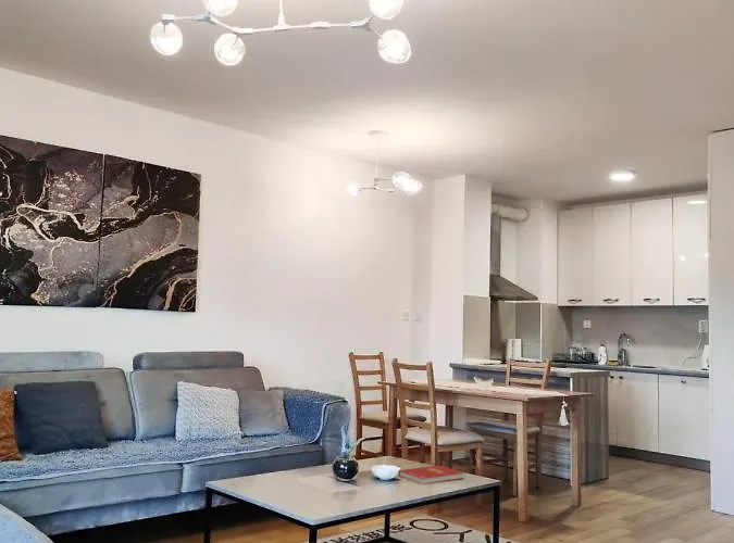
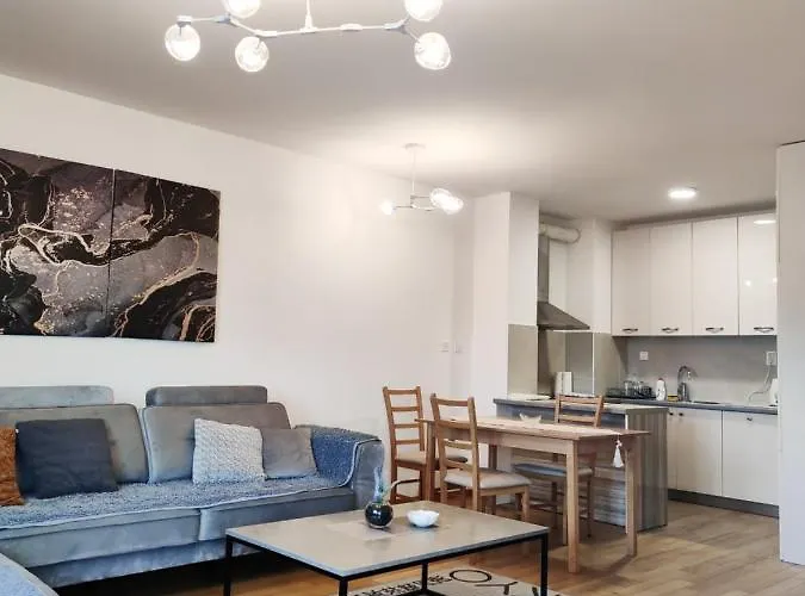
- book (431, 473)
